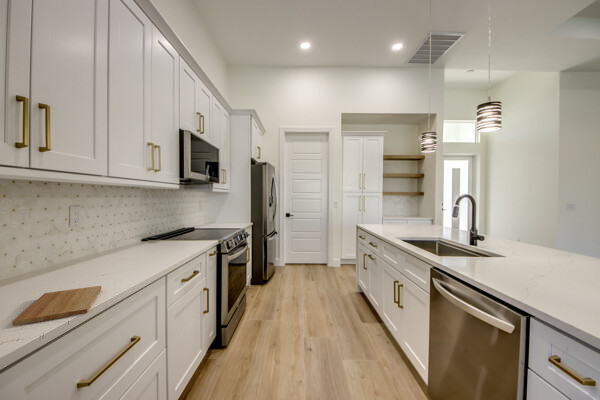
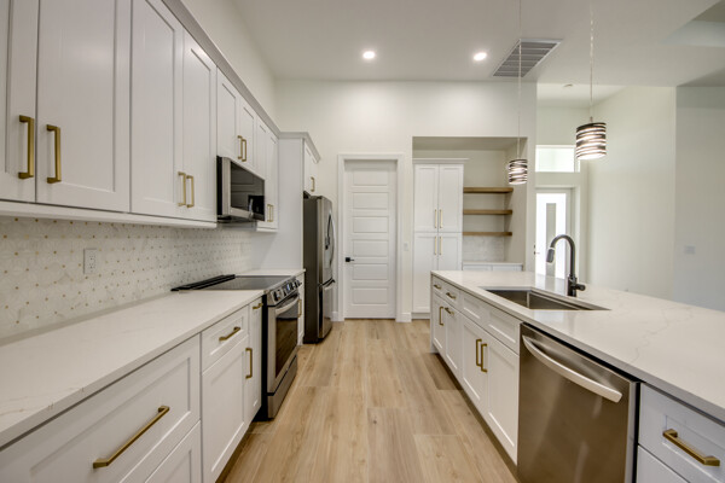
- cutting board (64, 302)
